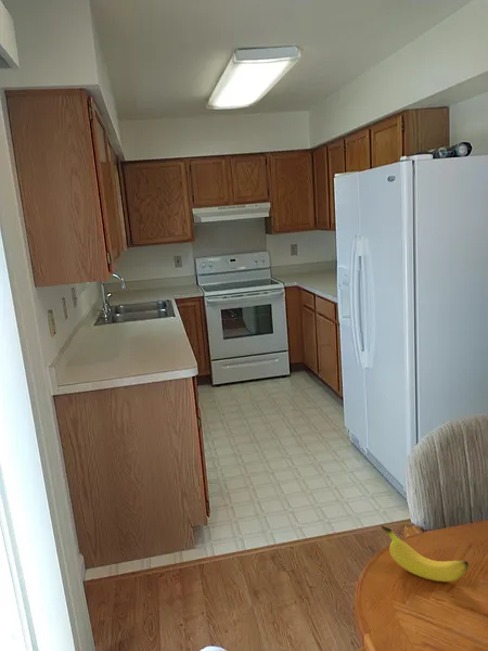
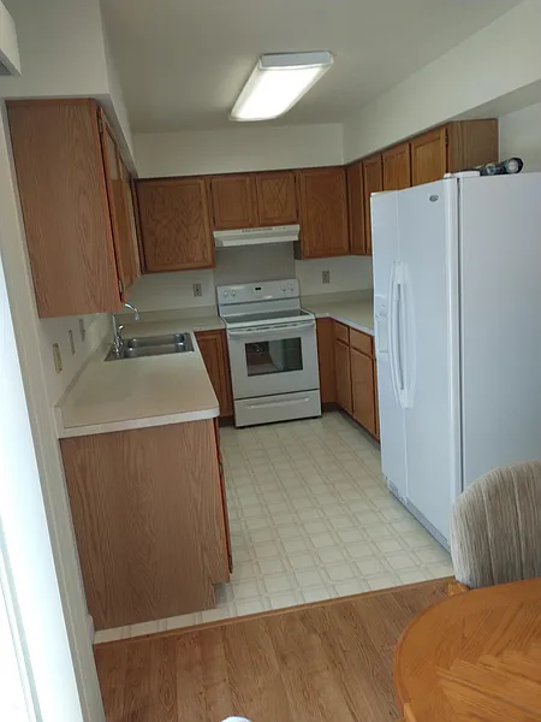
- banana (423, 557)
